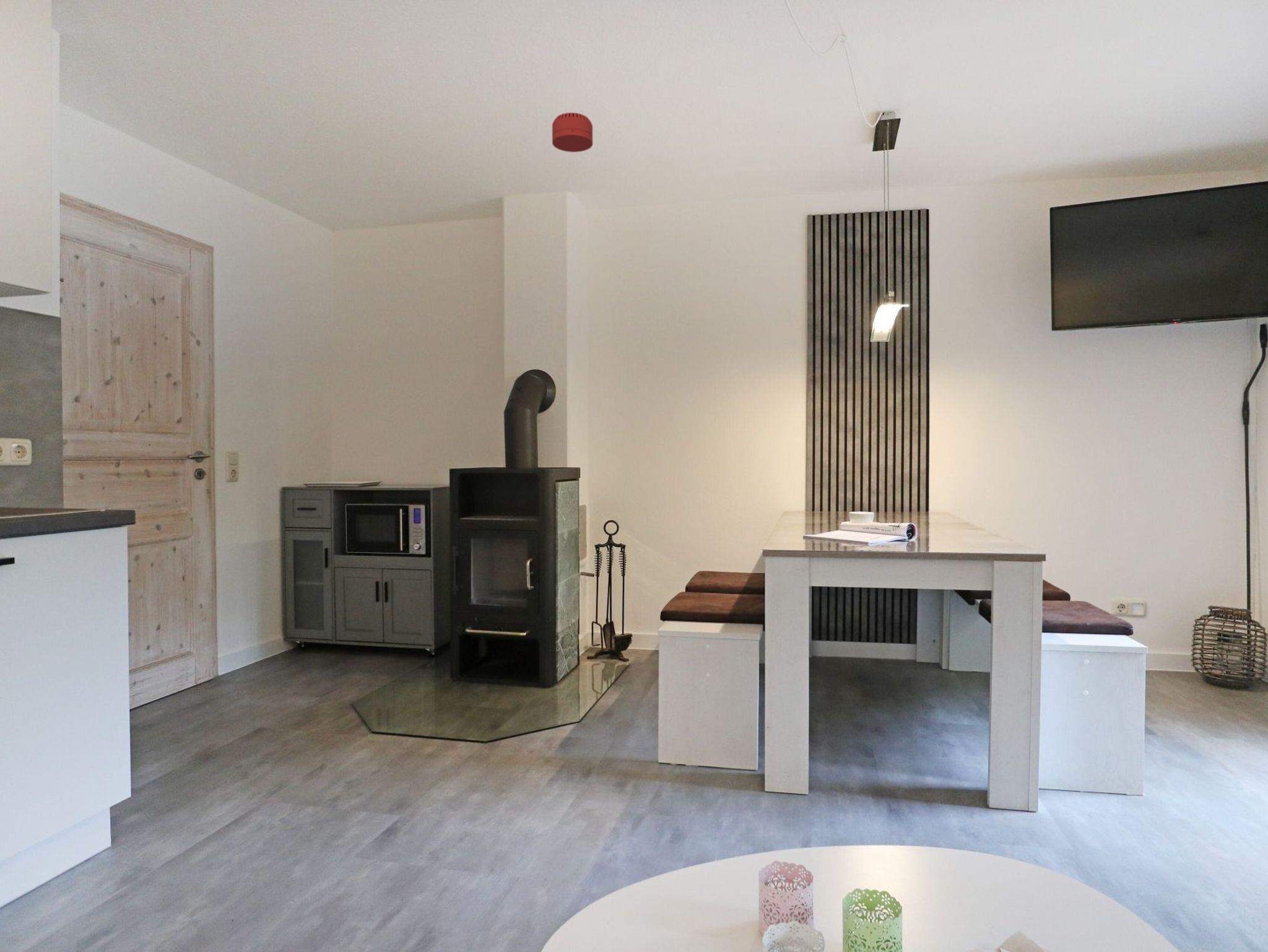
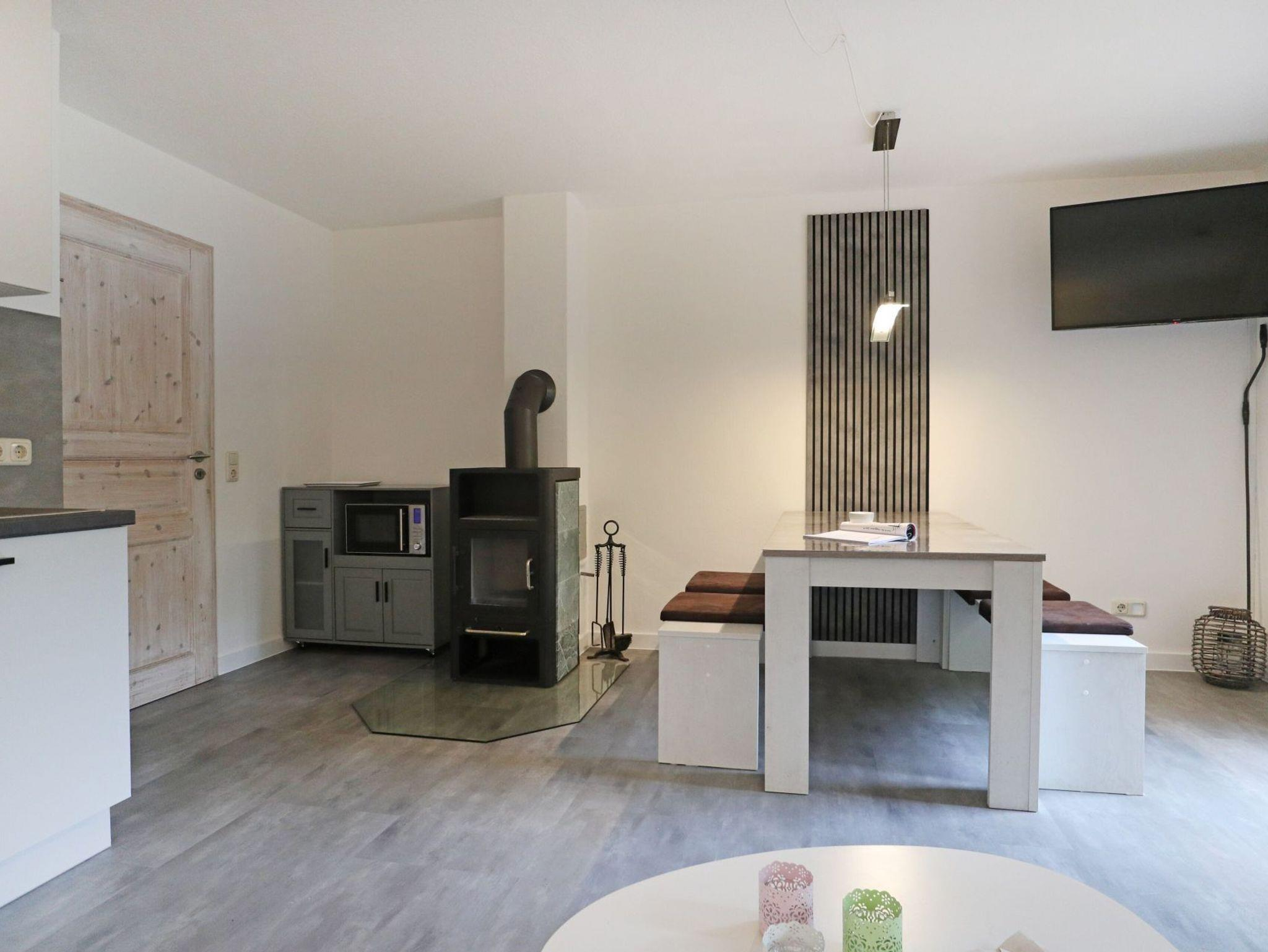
- smoke detector (572, 131)
